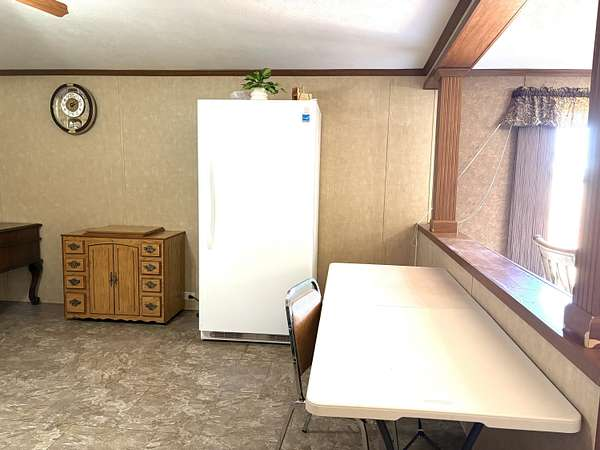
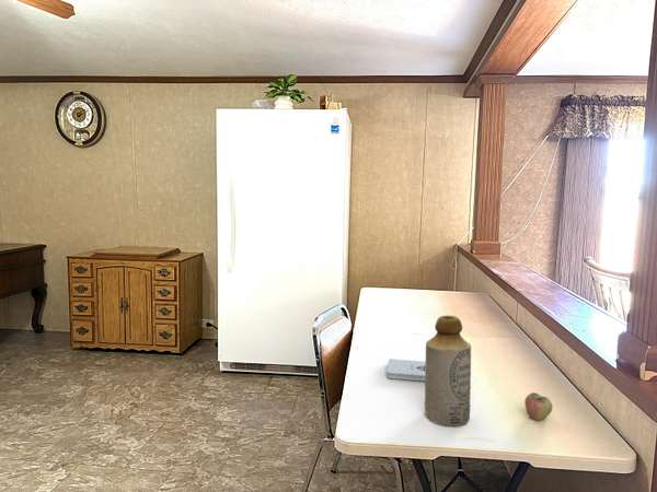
+ bottle (448, 366)
+ notepad (422, 371)
+ apple (535, 406)
